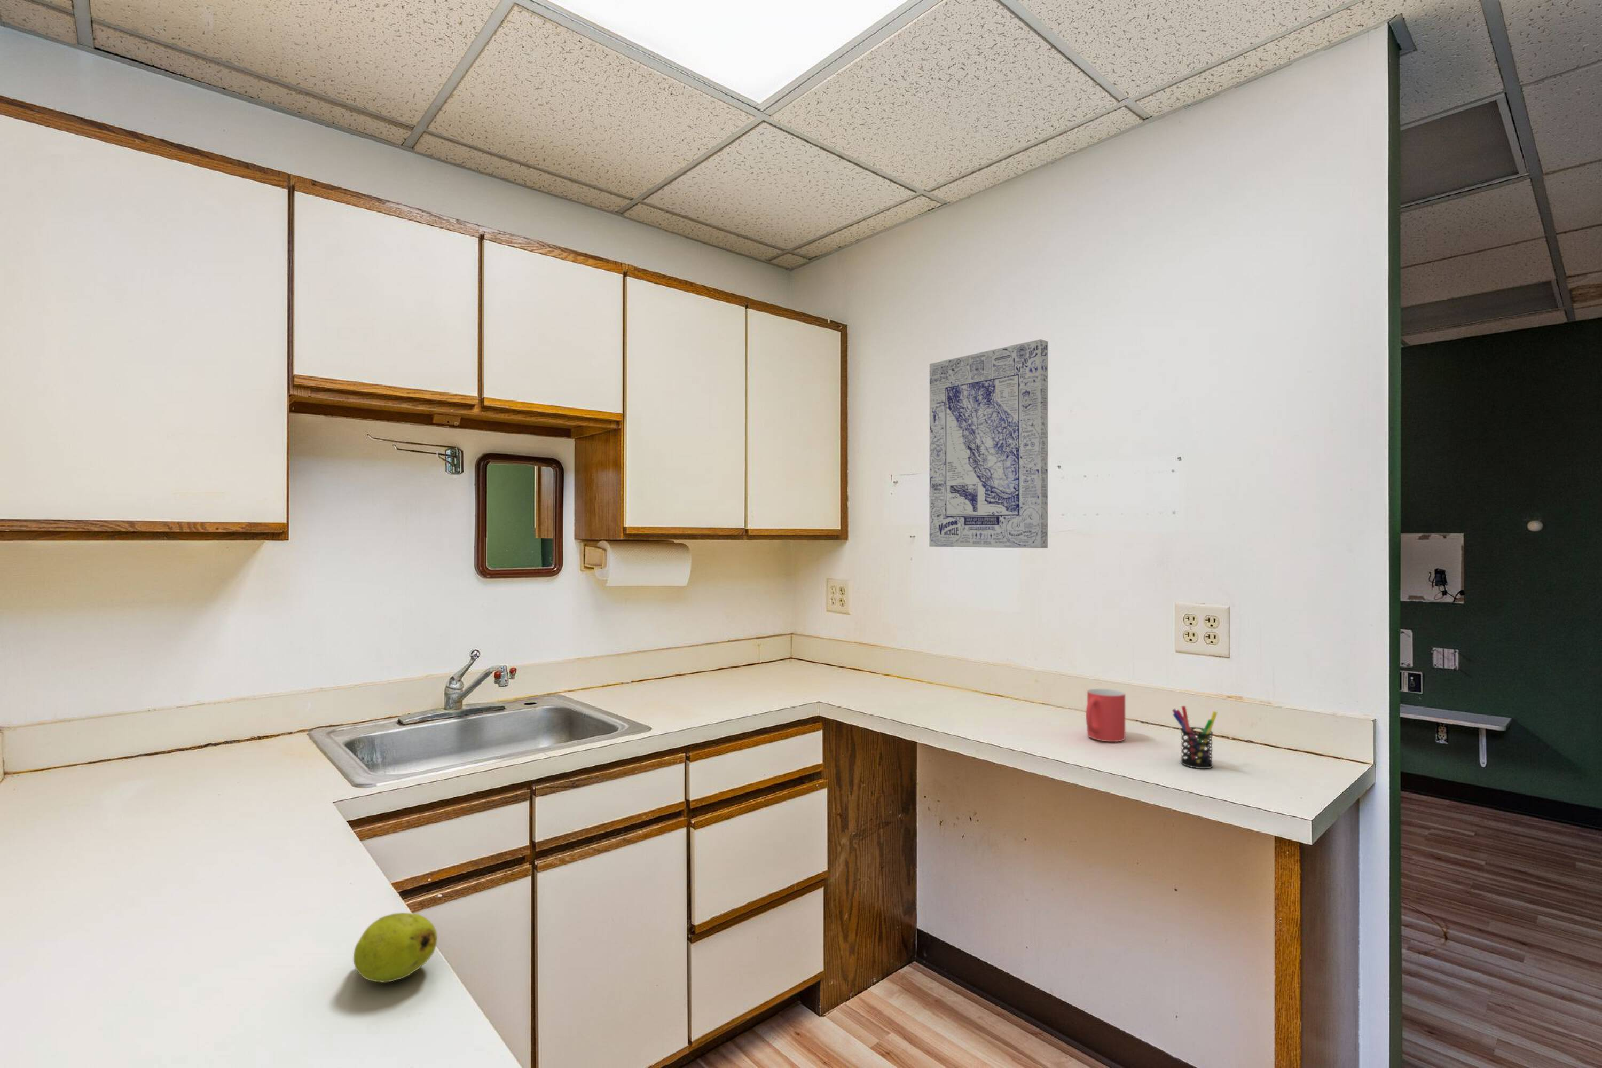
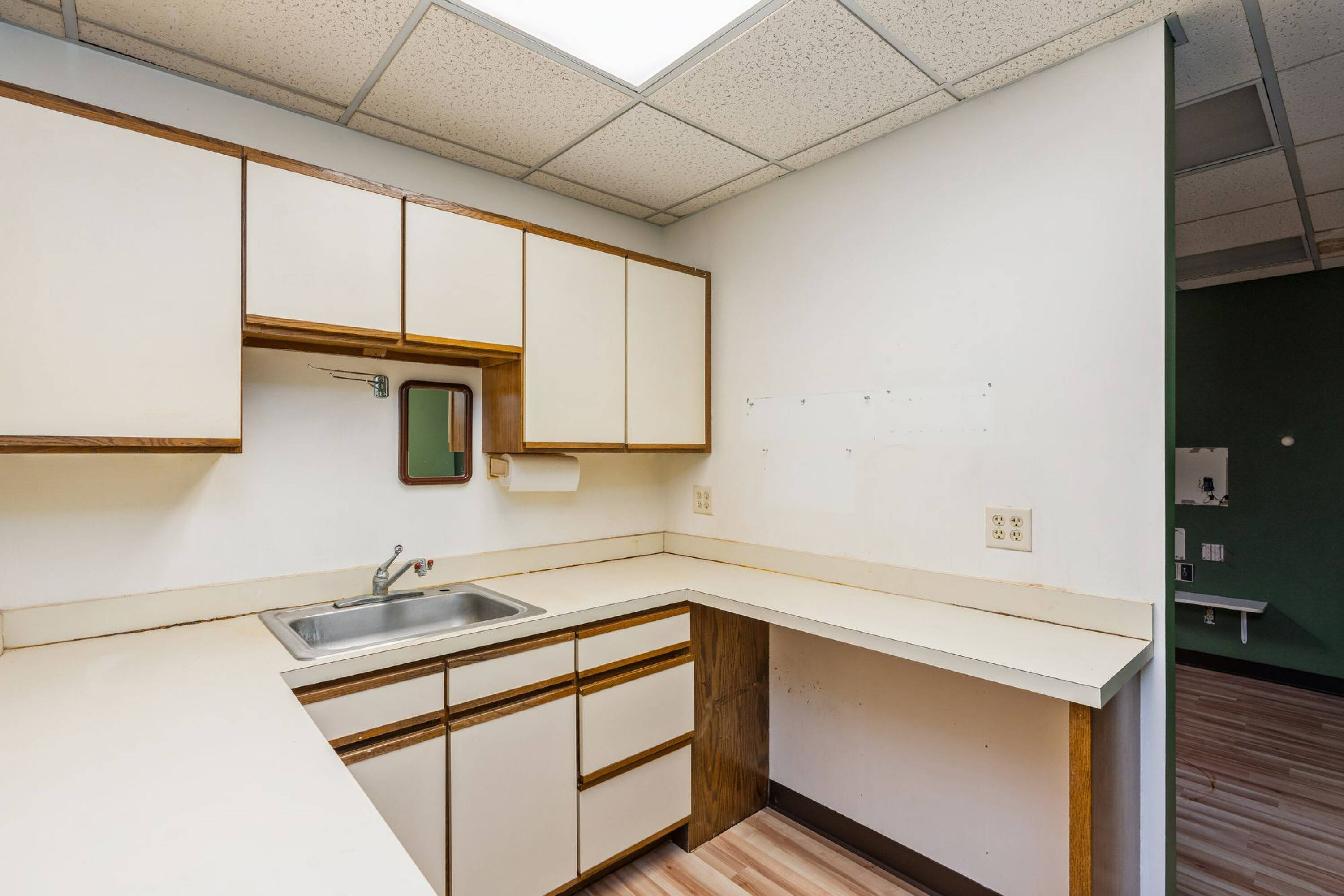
- wall art (985, 451)
- fruit (392, 939)
- mug (1101, 715)
- pen holder (1197, 735)
